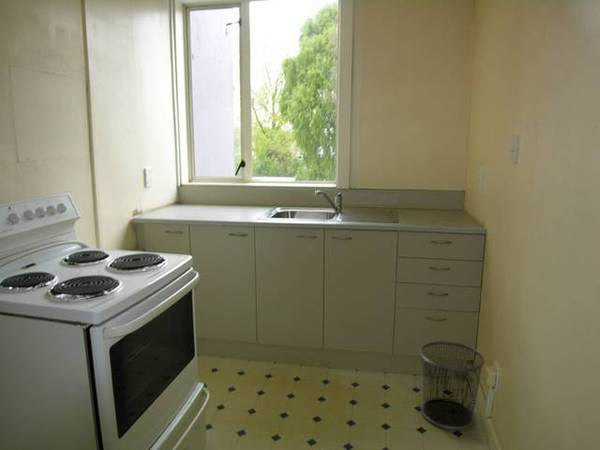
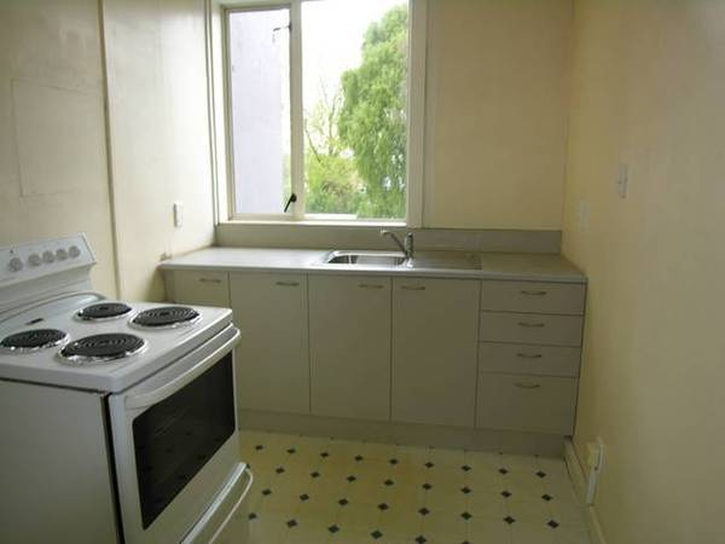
- waste bin (449, 384)
